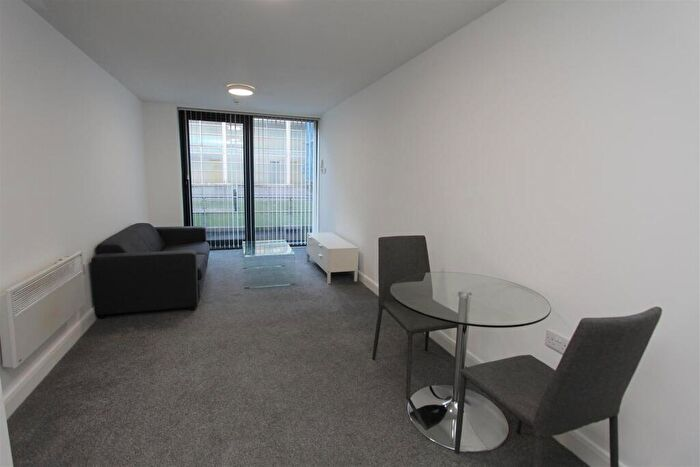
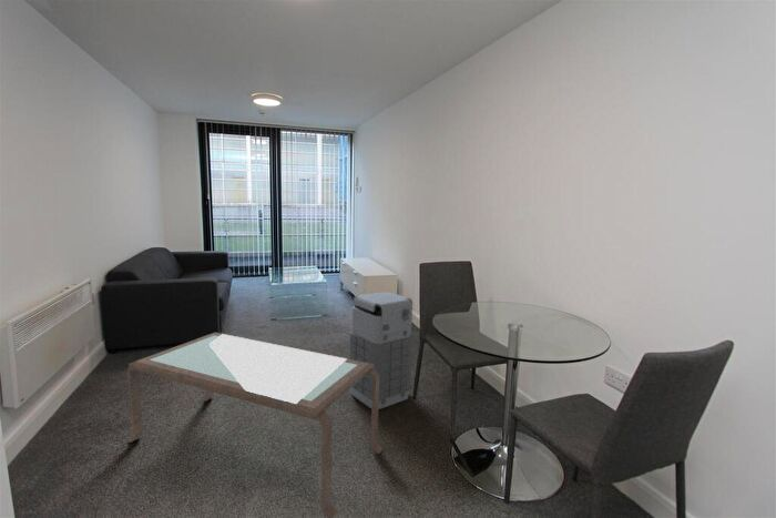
+ grenade (380, 346)
+ coffee table (255, 403)
